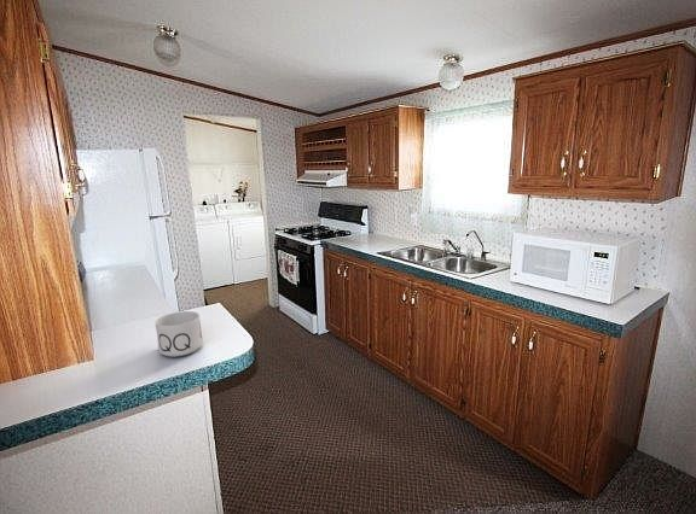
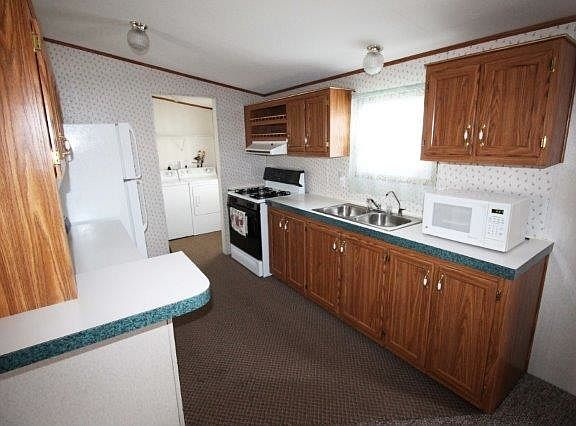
- mug (174, 332)
